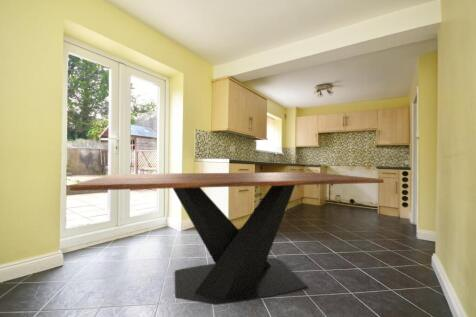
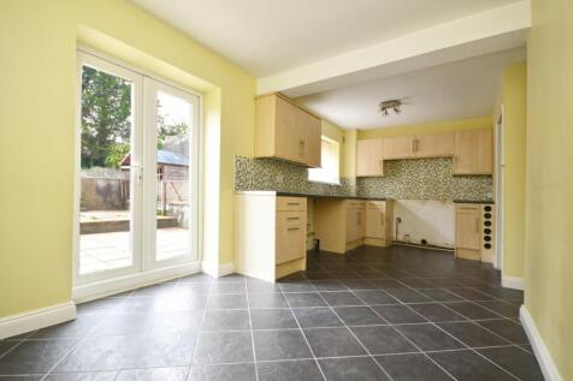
- dining table (237, 229)
